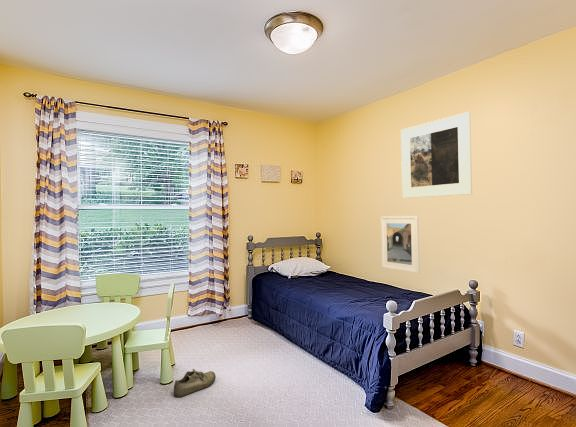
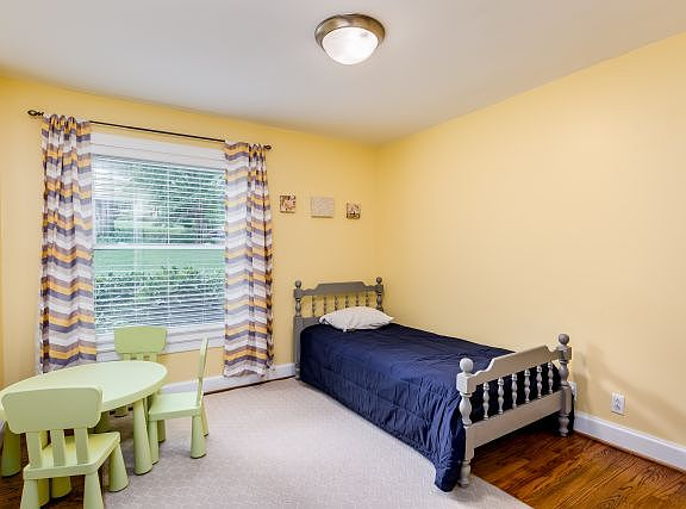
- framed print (433, 159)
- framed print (399, 243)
- shoe (195, 379)
